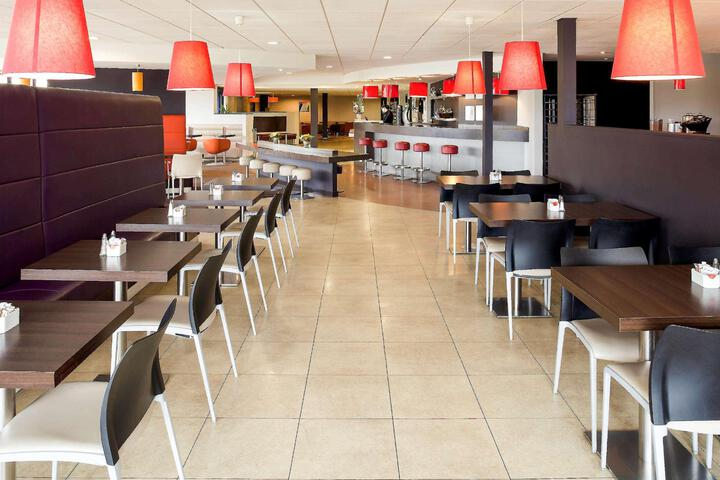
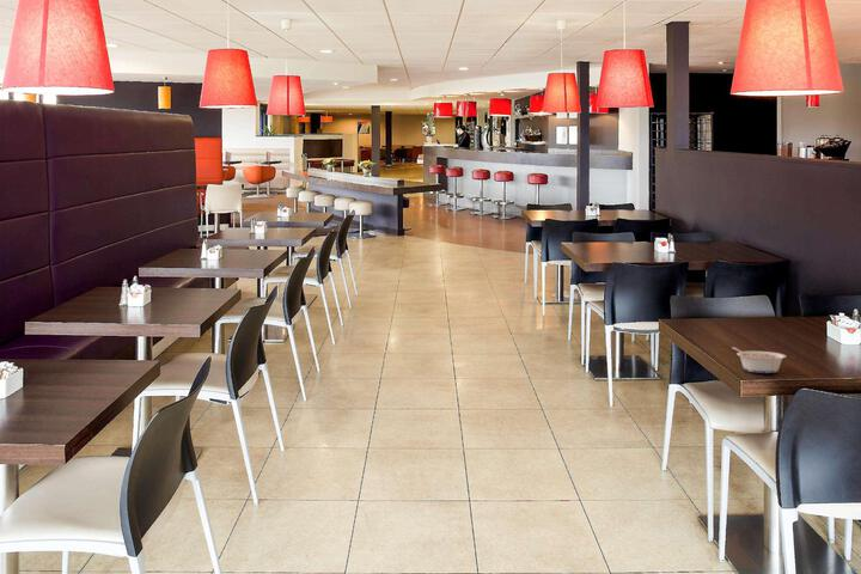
+ legume (758, 360)
